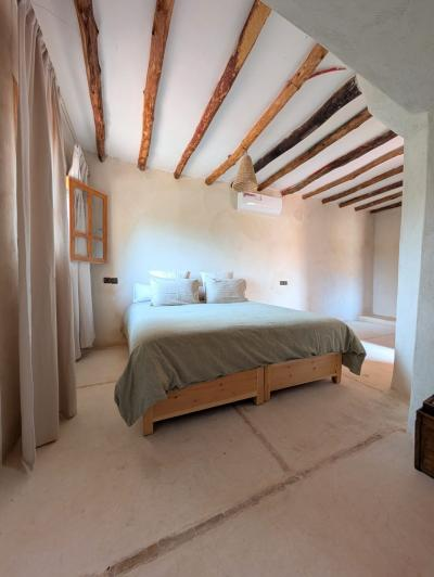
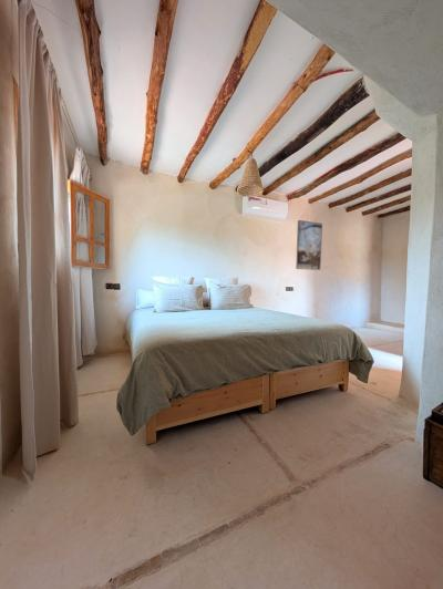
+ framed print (309, 246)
